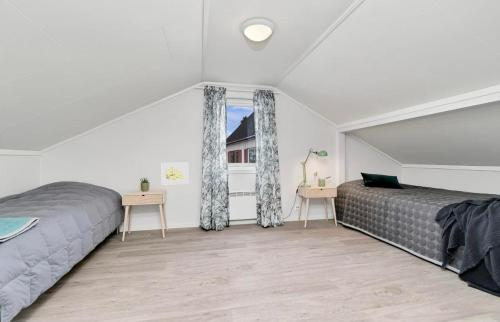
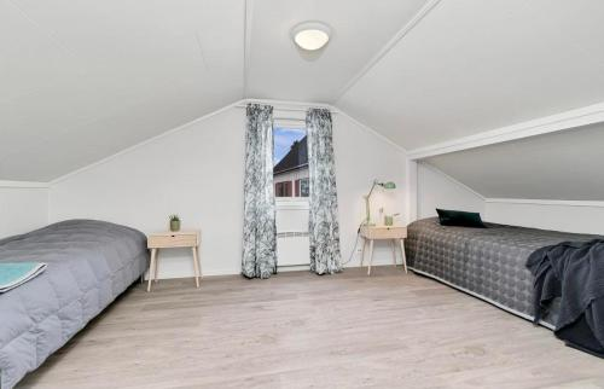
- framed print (175, 173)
